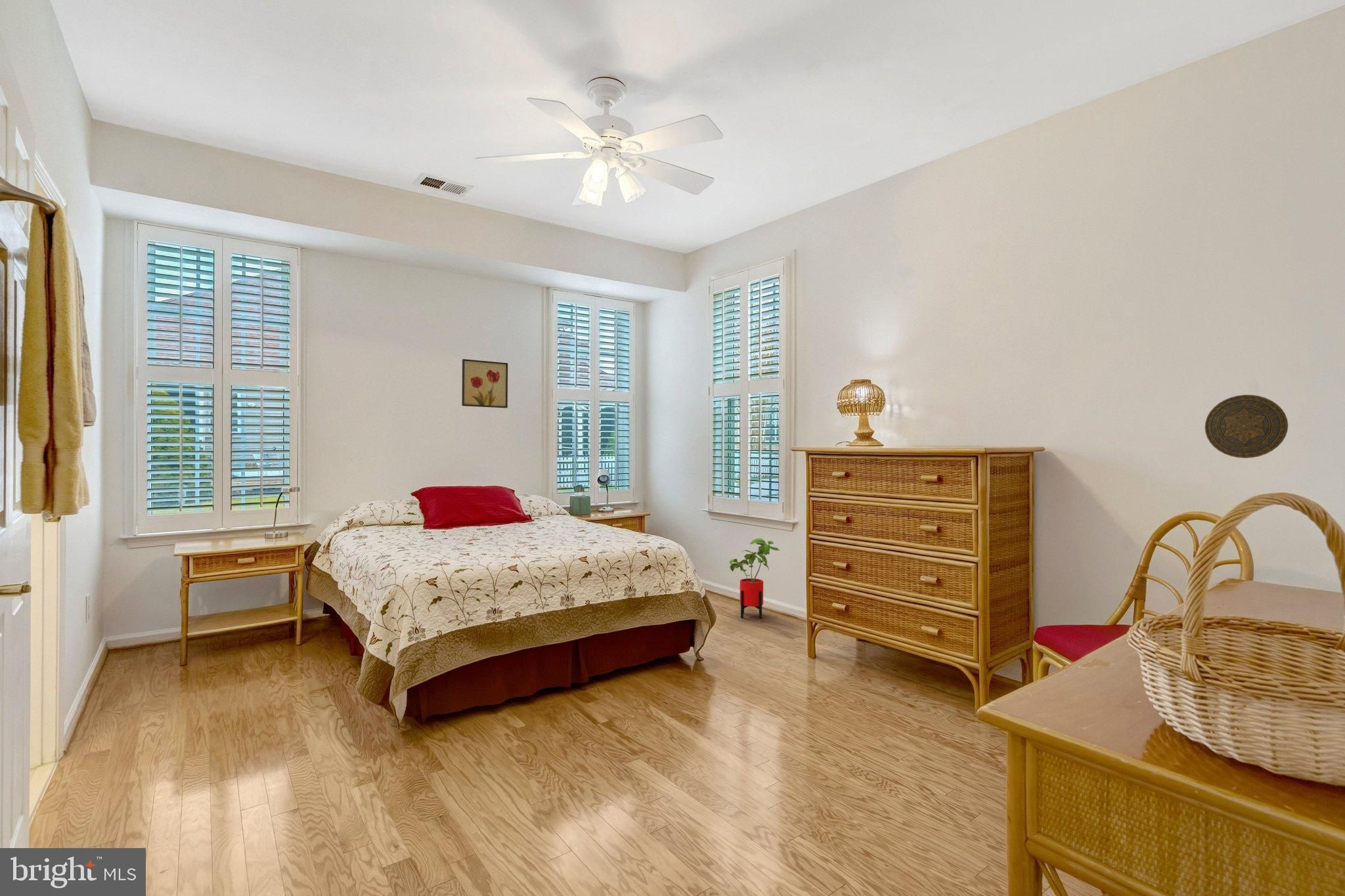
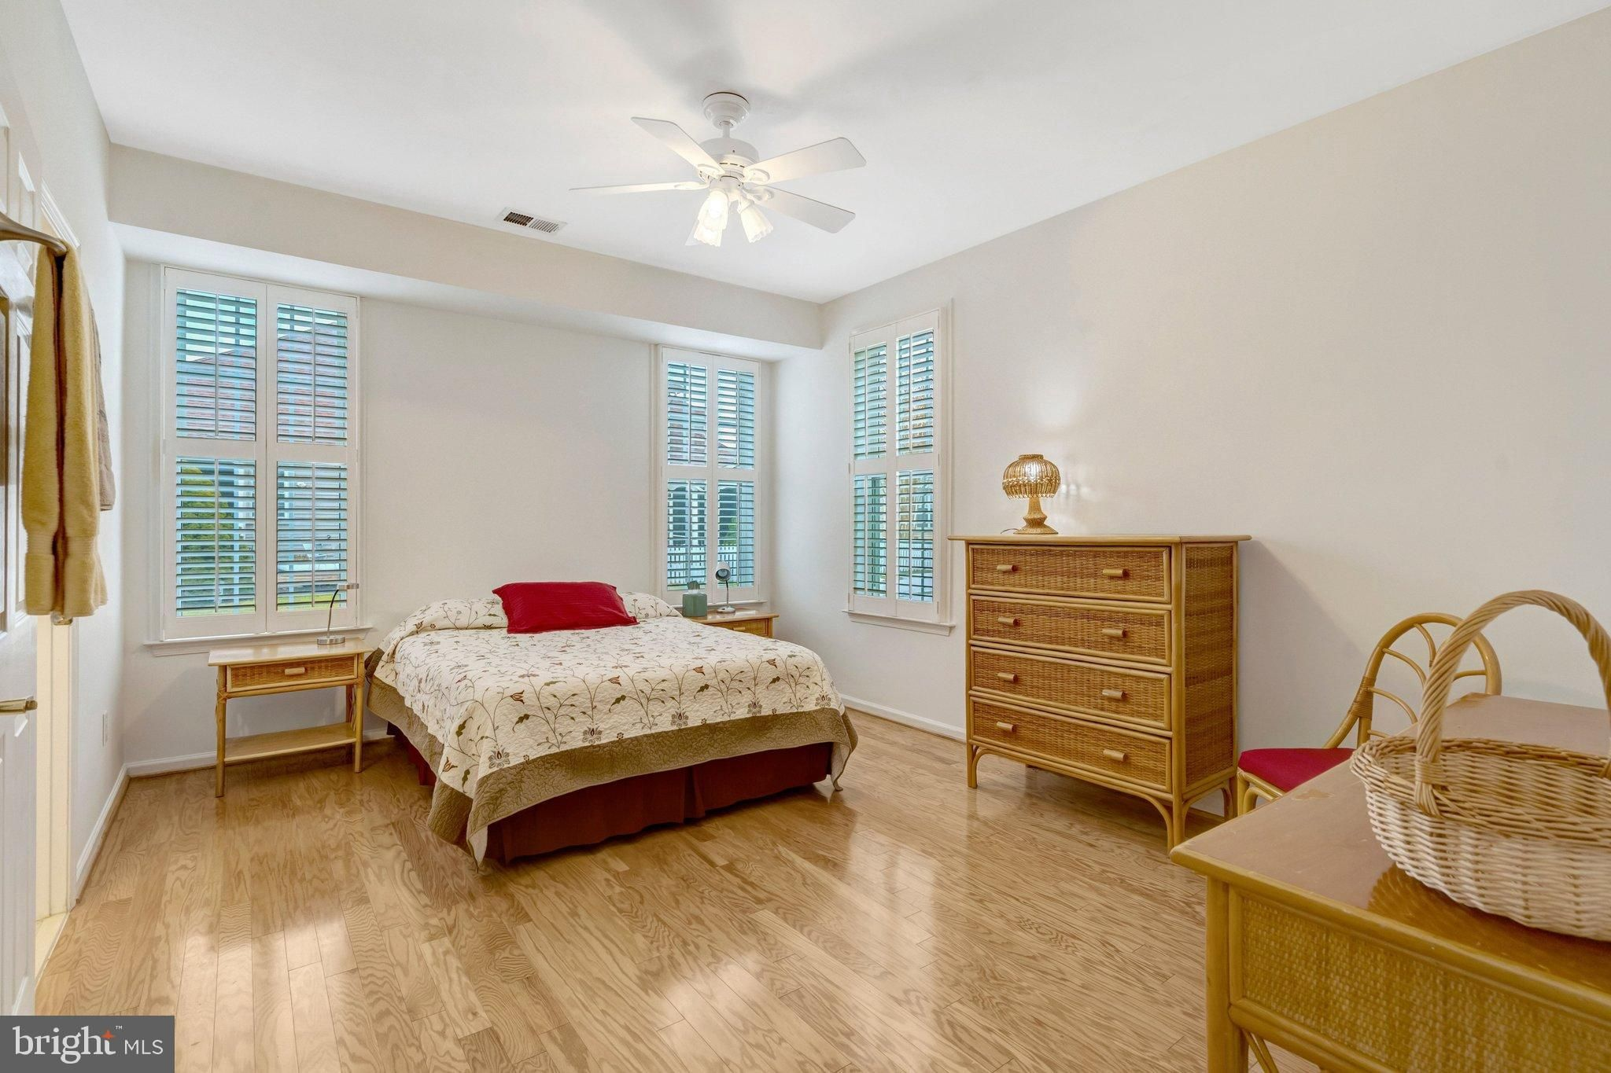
- decorative plate (1244, 426)
- house plant (751, 576)
- wall art (485, 384)
